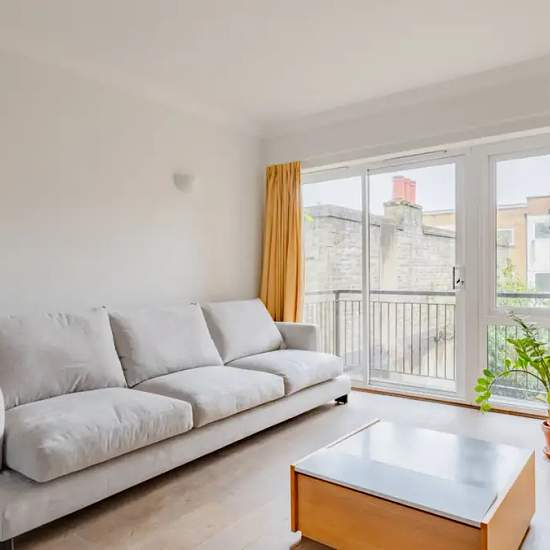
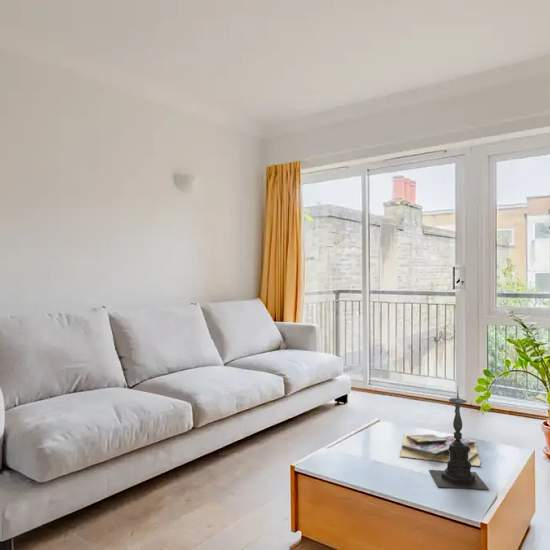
+ candle holder (457, 432)
+ video game cases (439, 443)
